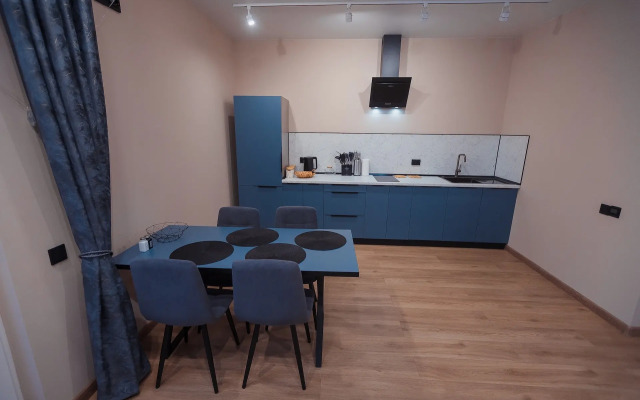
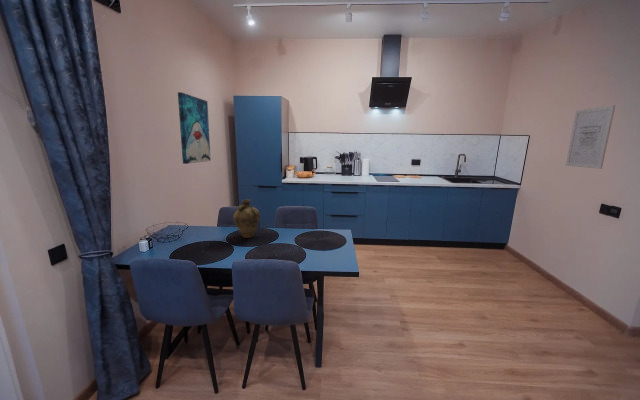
+ wall art (195, 130)
+ jug (246, 218)
+ wall art (588, 138)
